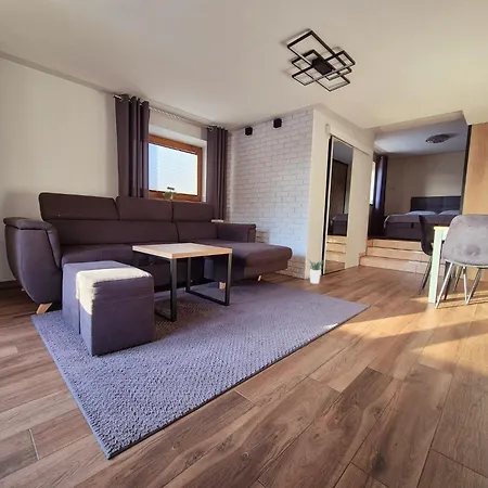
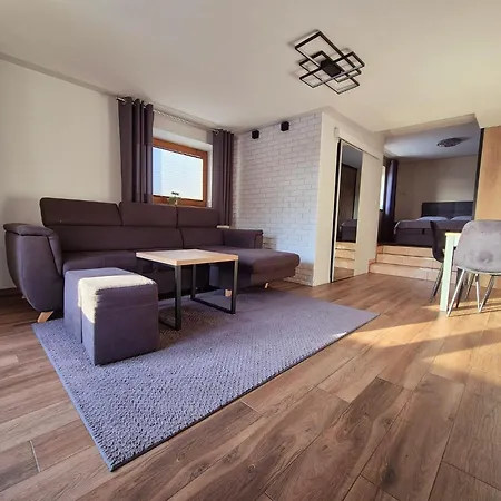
- potted plant (314, 271)
